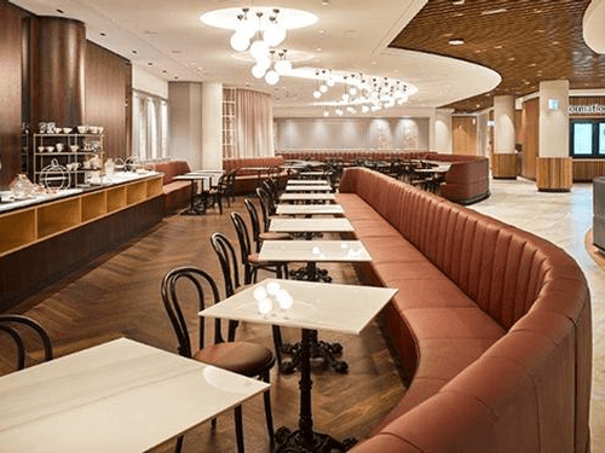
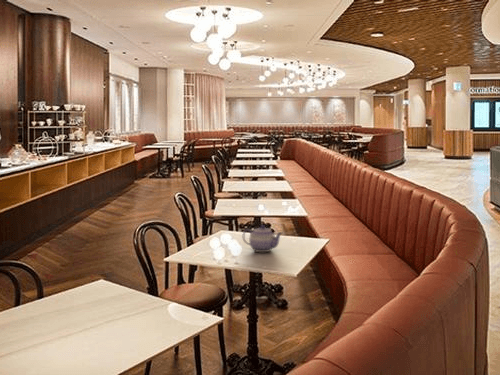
+ teapot (262, 237)
